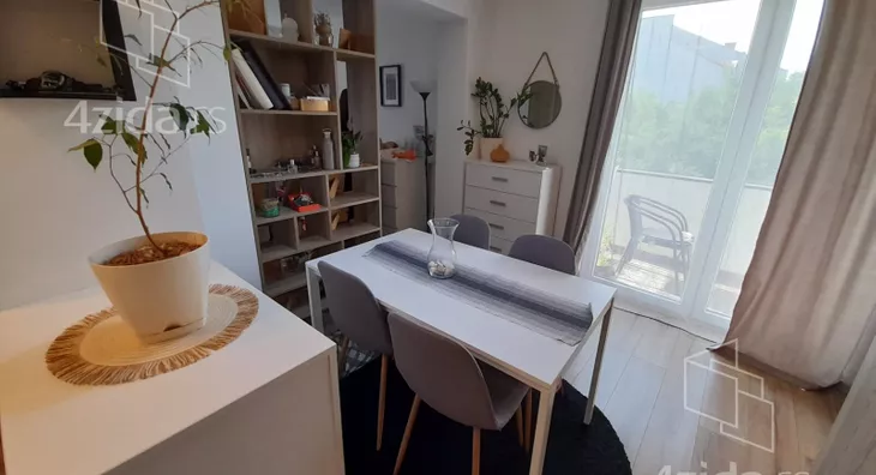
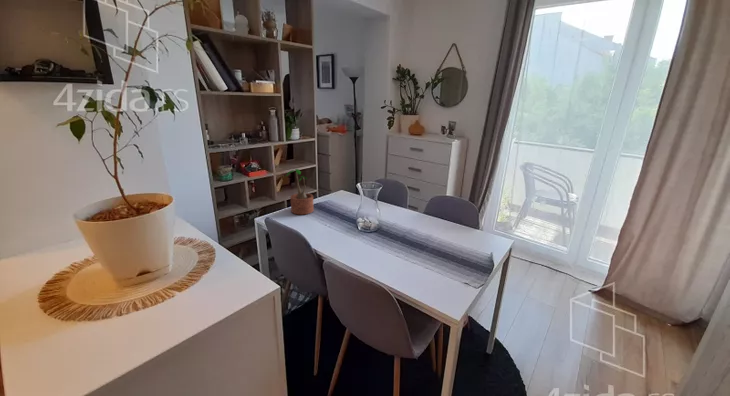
+ potted plant (298, 190)
